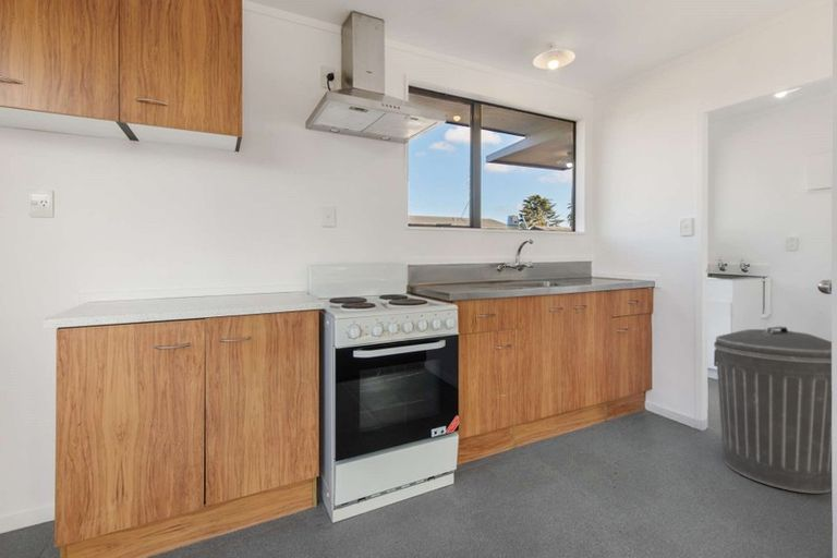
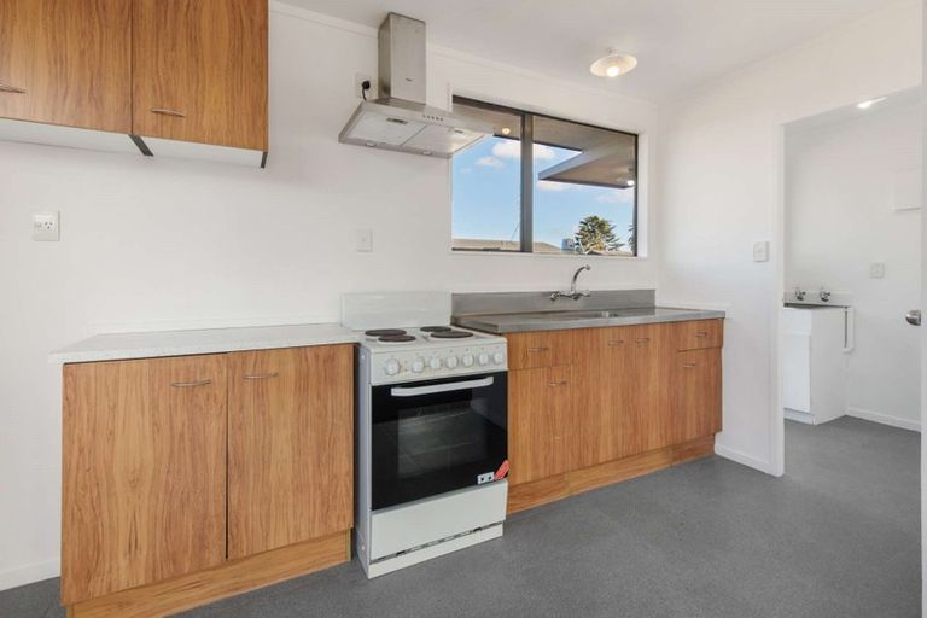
- trash can (776, 399)
